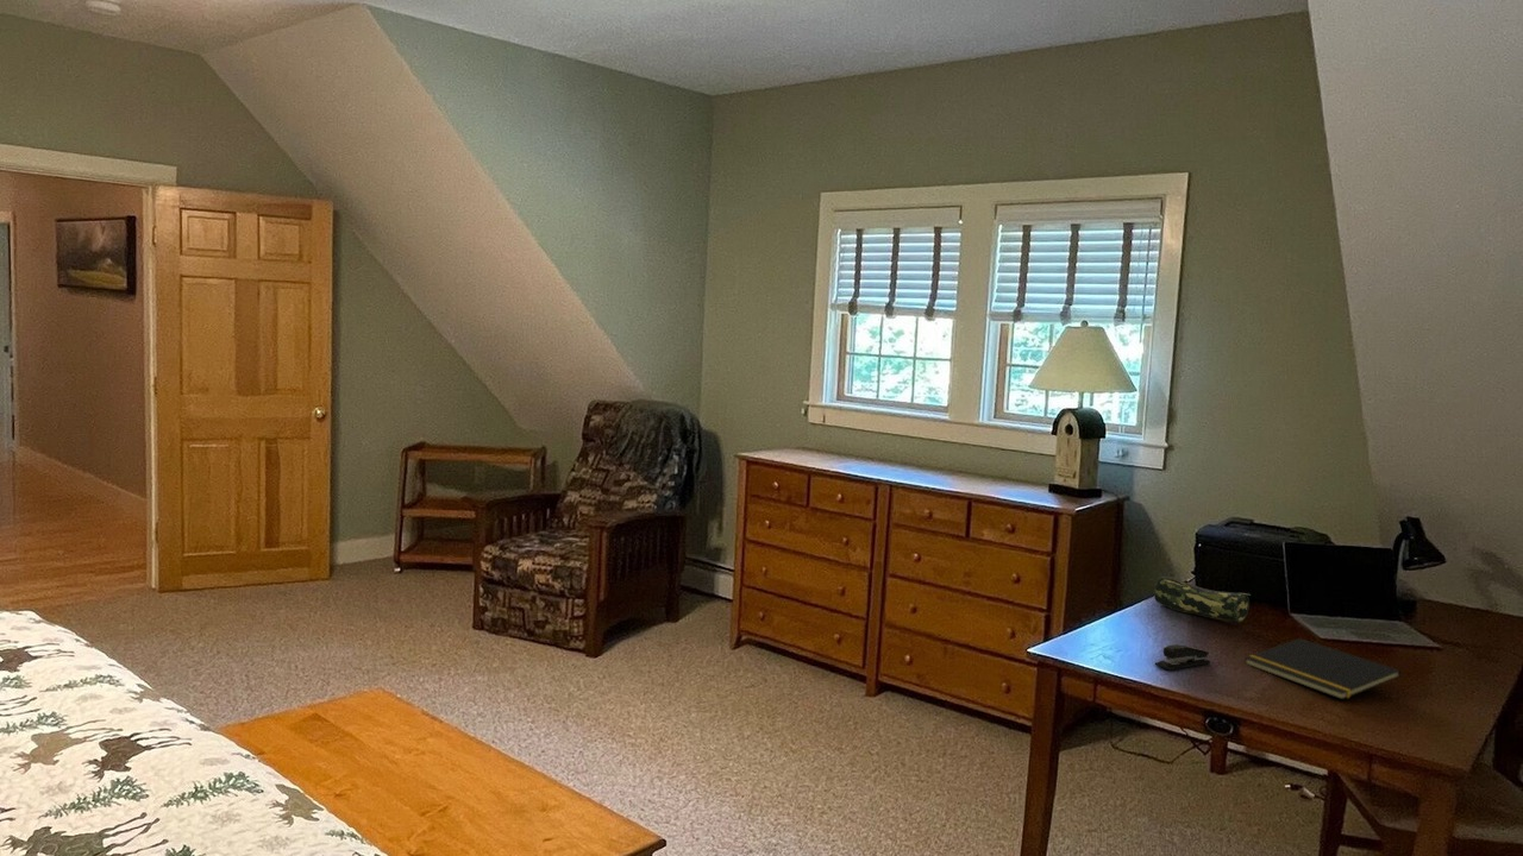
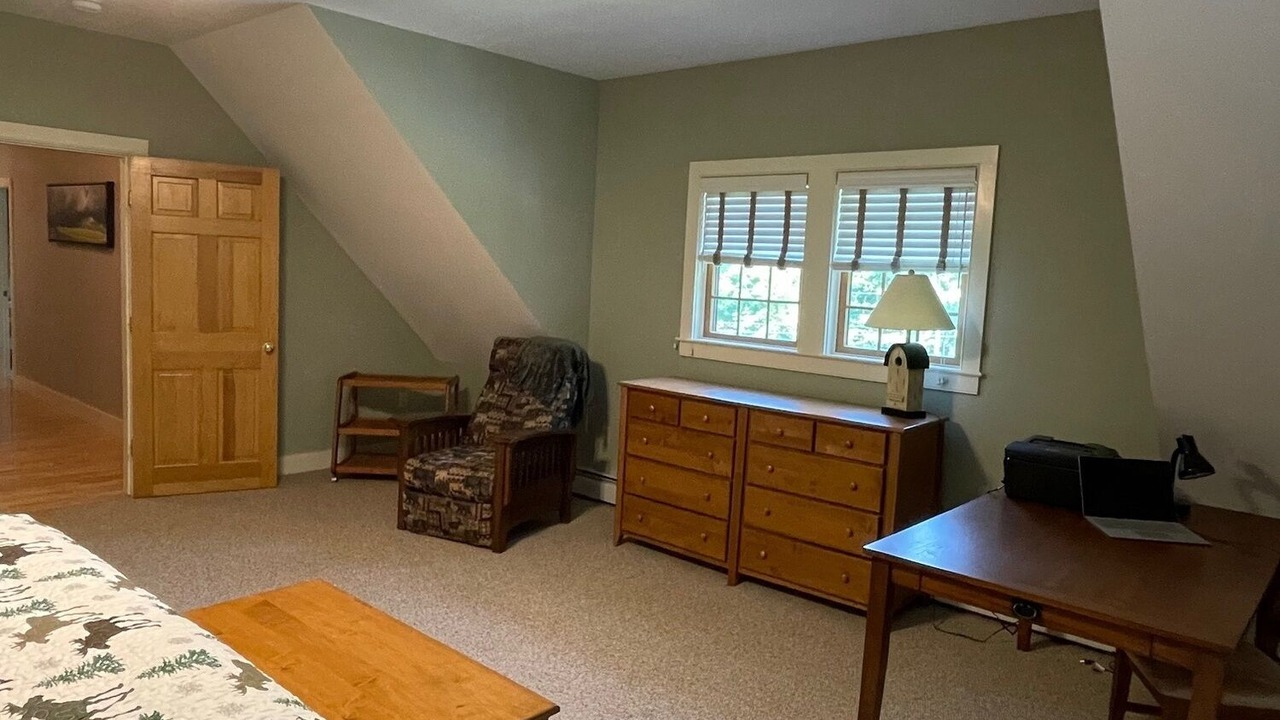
- stapler (1184, 654)
- pencil case (1202, 599)
- notepad (1320, 667)
